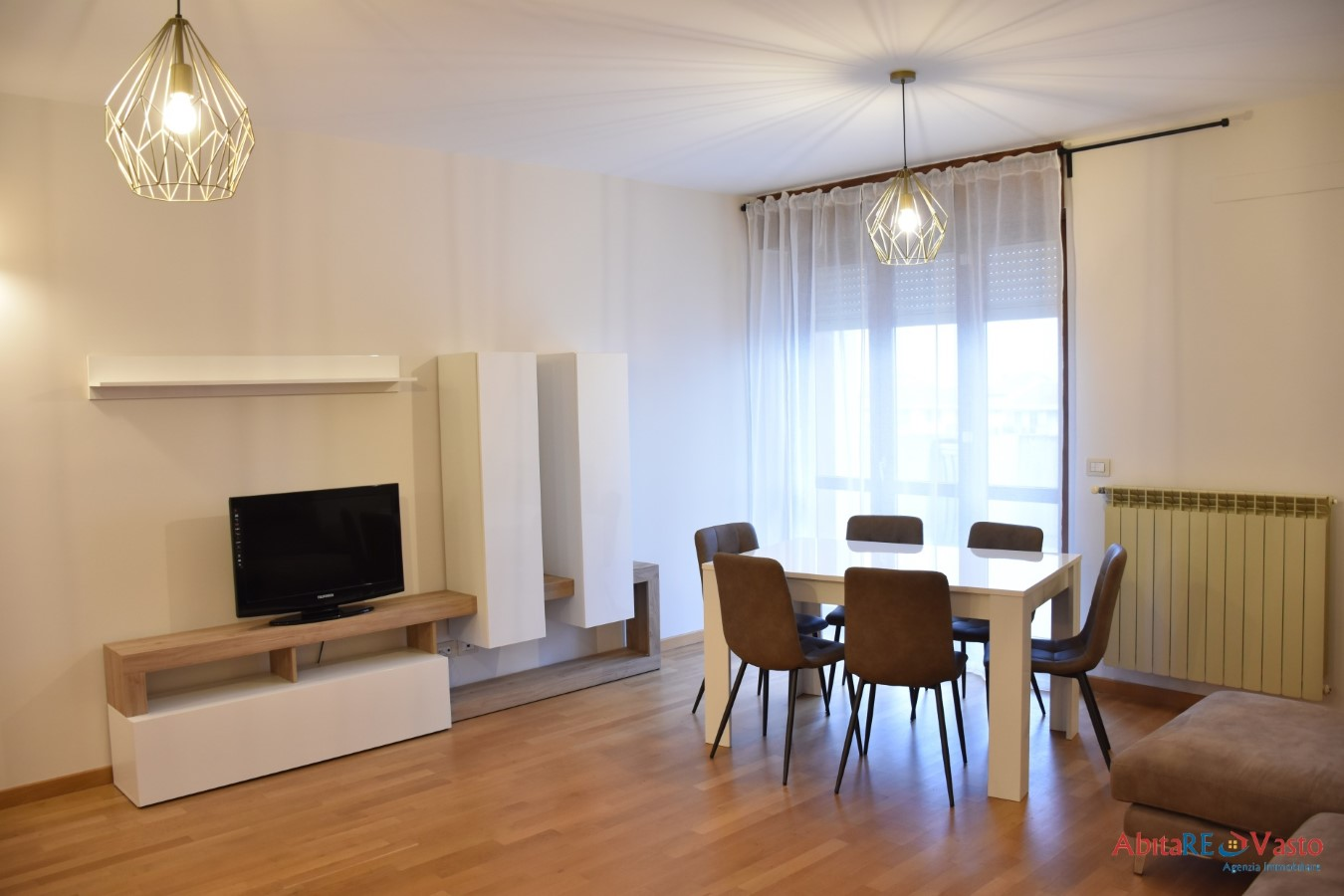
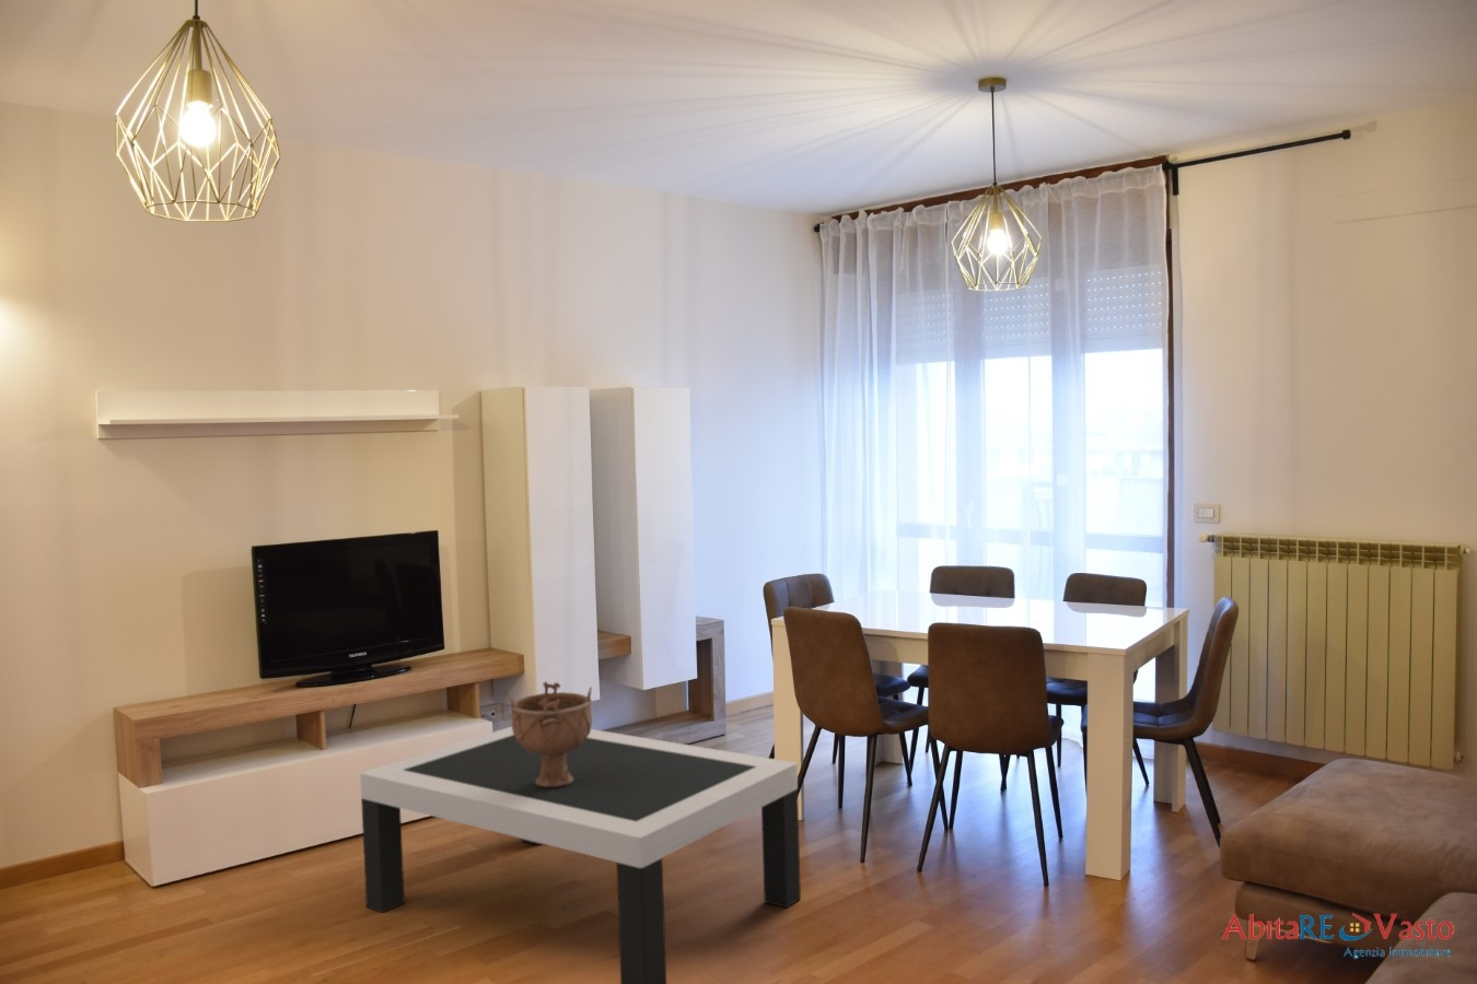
+ coffee table (580, 836)
+ decorative bowl (552, 735)
